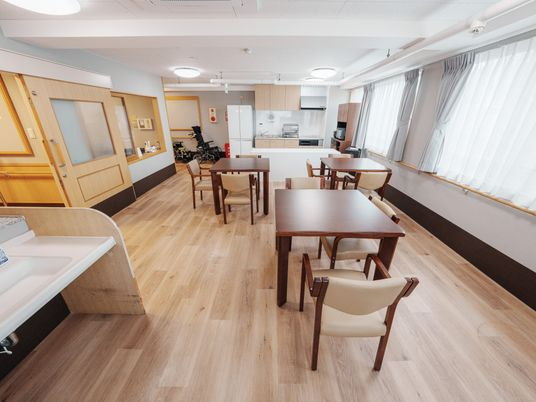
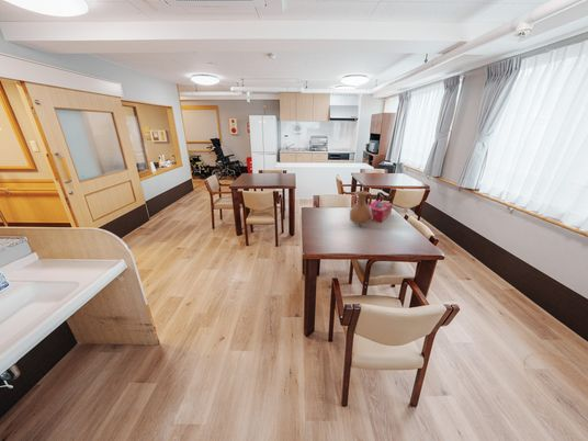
+ vase (361, 208)
+ tissue box (378, 211)
